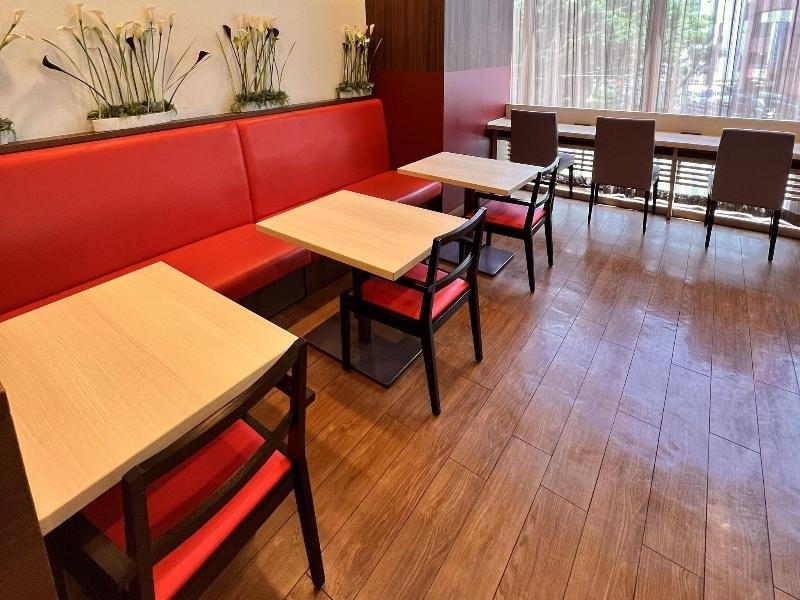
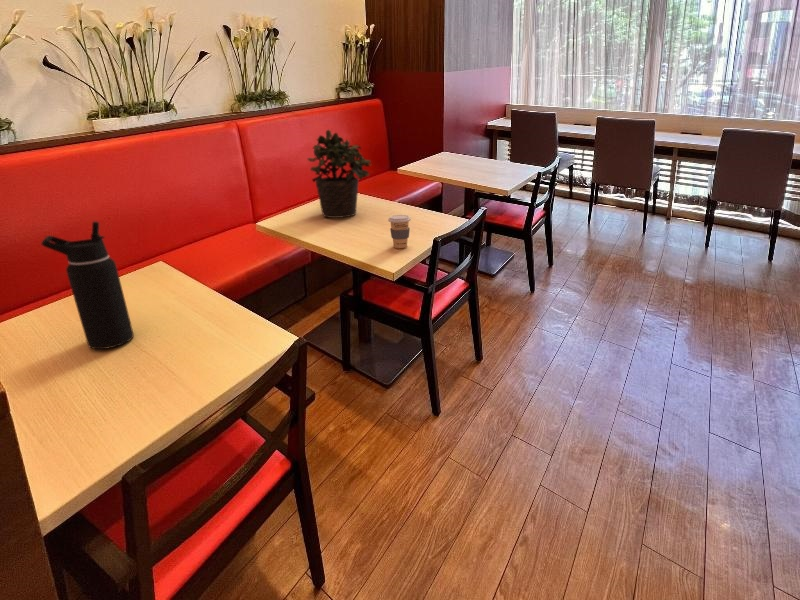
+ water bottle (89, 285)
+ potted plant (336, 172)
+ coffee cup (399, 231)
